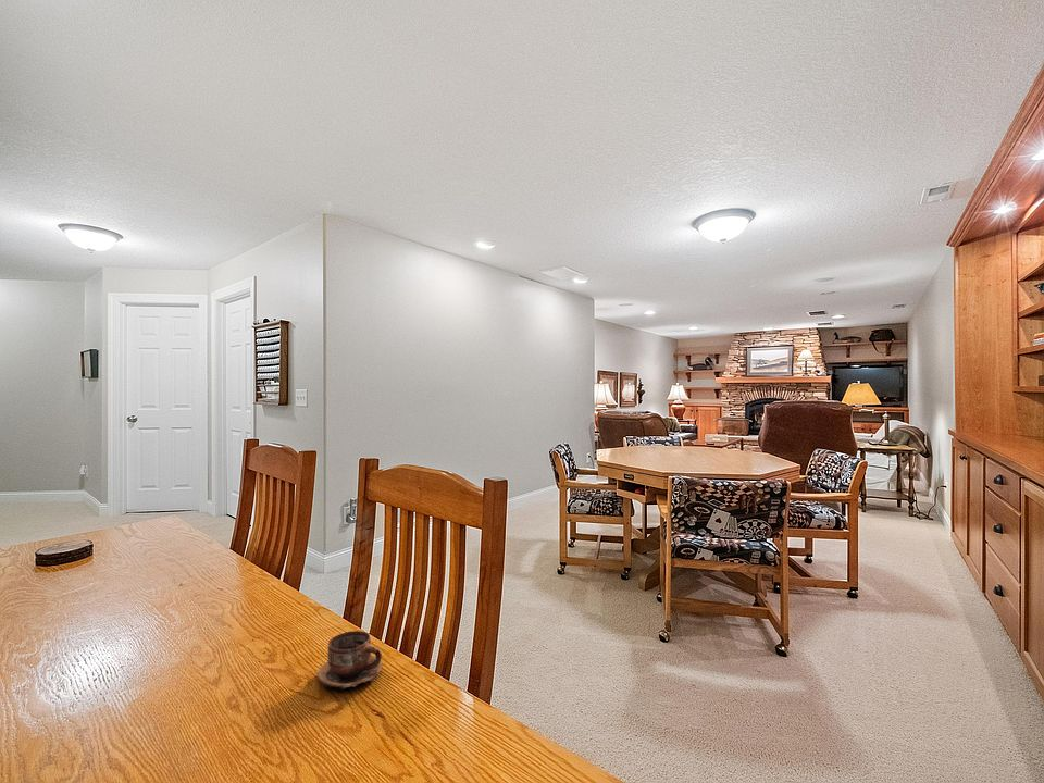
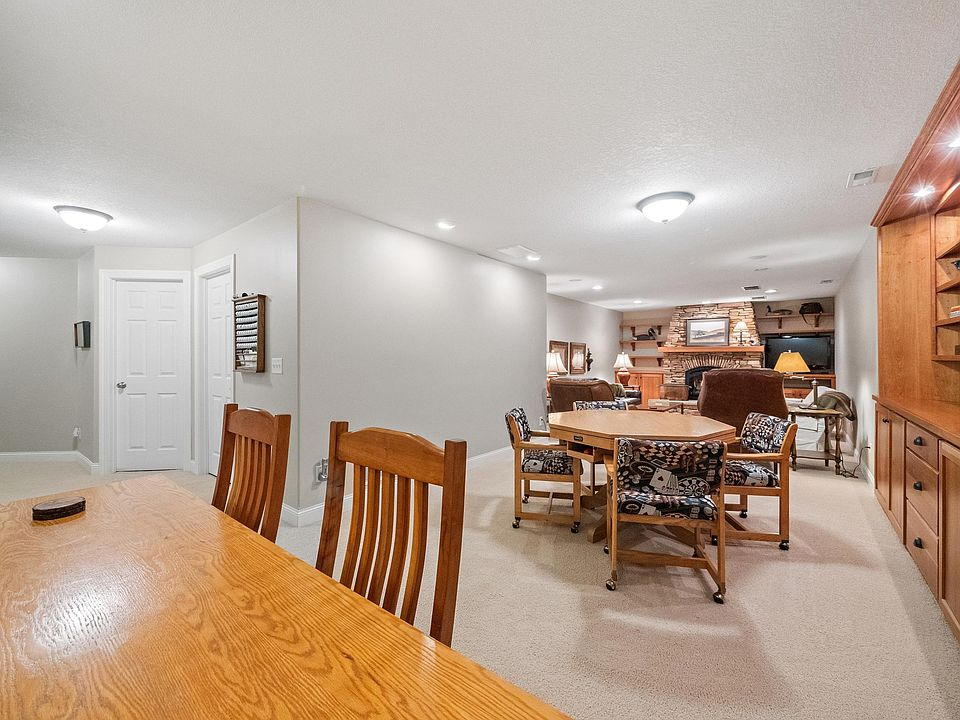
- cup (351, 657)
